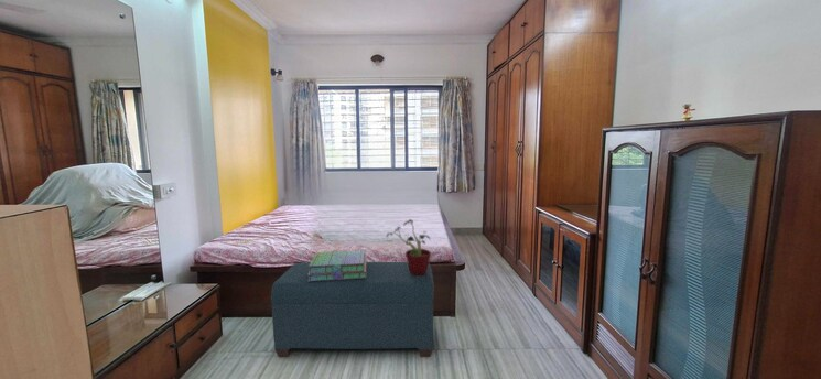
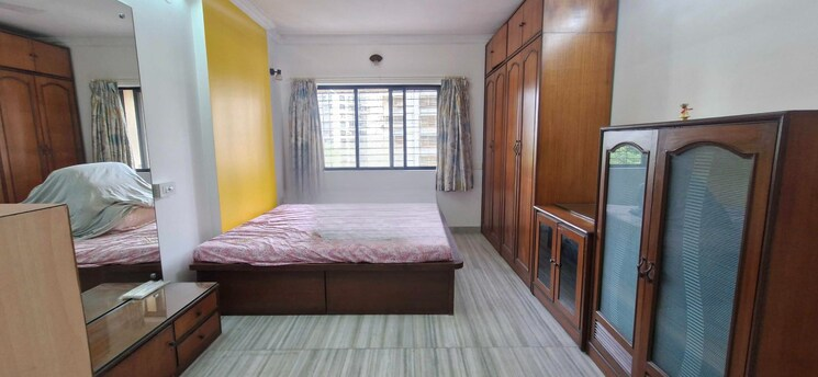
- potted plant (408, 245)
- stack of books (338, 263)
- bench (358, 304)
